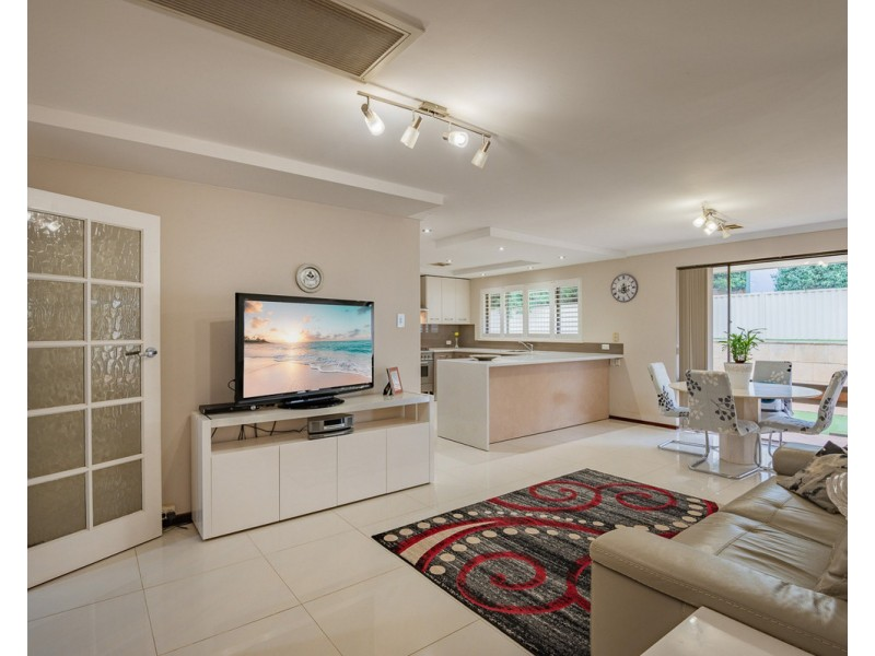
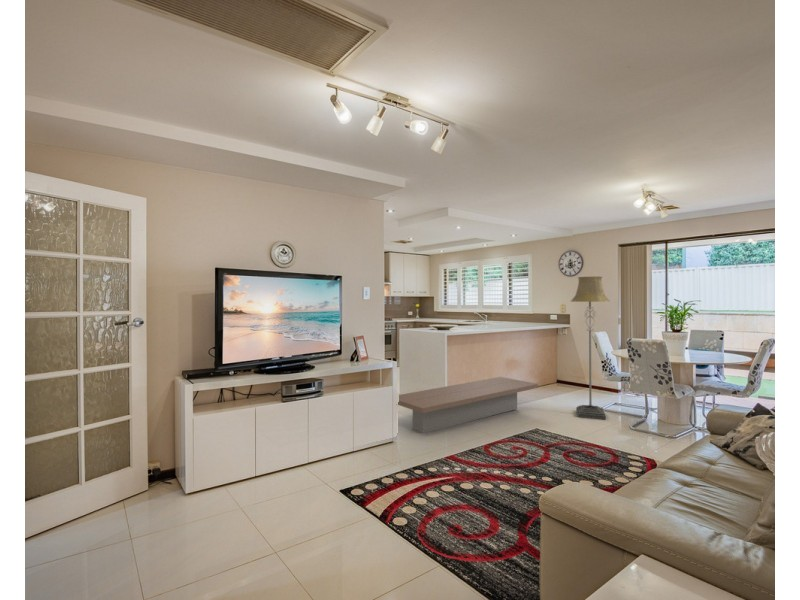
+ floor lamp (590, 346)
+ bench (468, 404)
